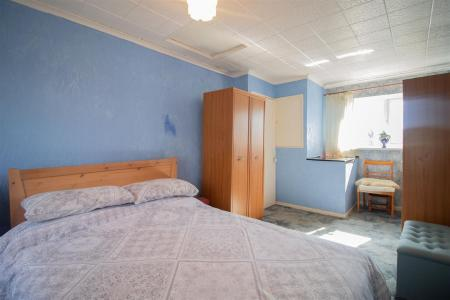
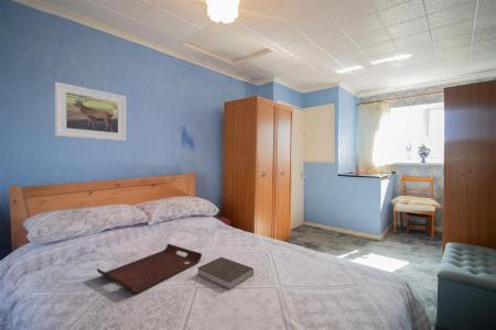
+ serving tray (153, 264)
+ book (225, 271)
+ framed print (94, 113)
